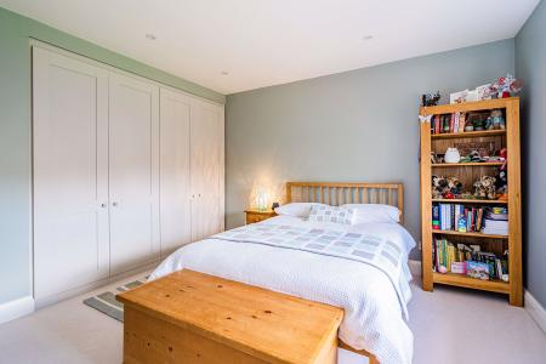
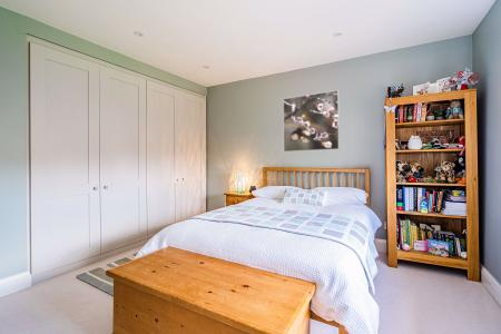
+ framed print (310, 122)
